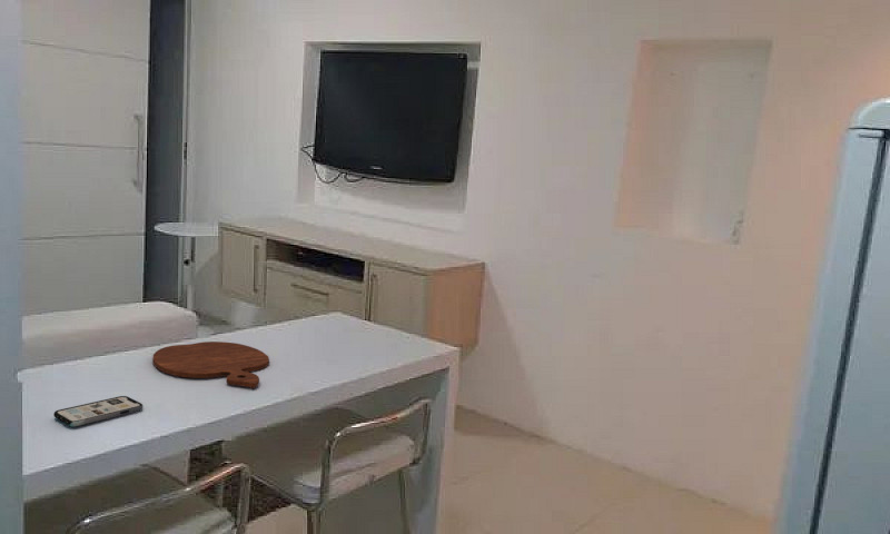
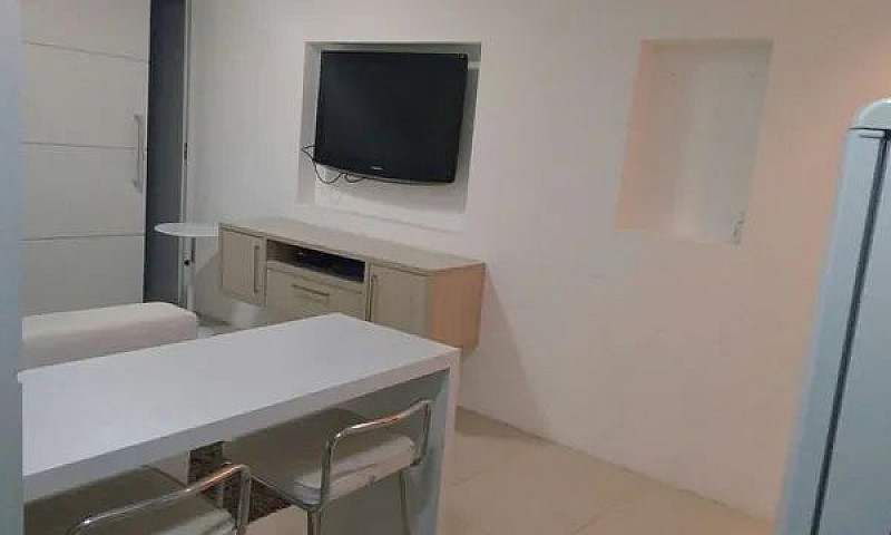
- cutting board (219, 364)
- phone case (99, 411)
